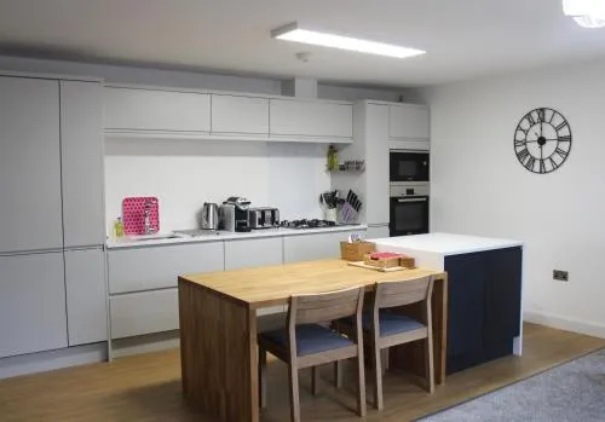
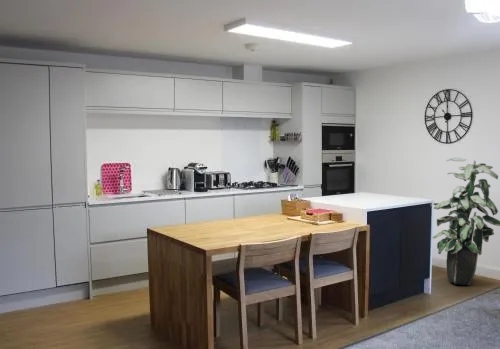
+ indoor plant (463, 220)
